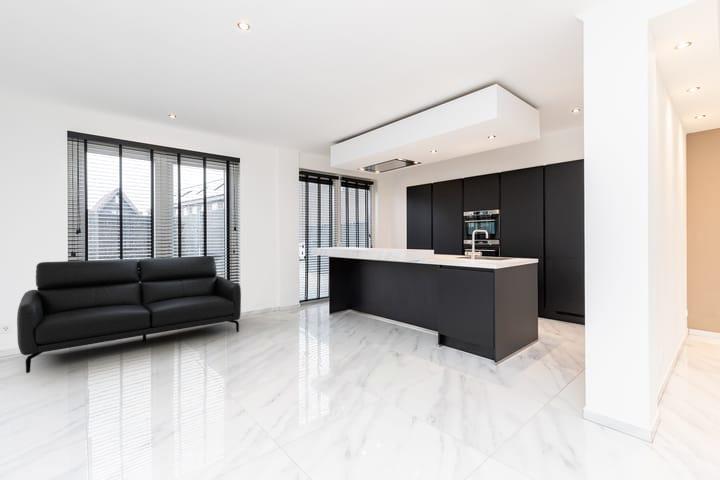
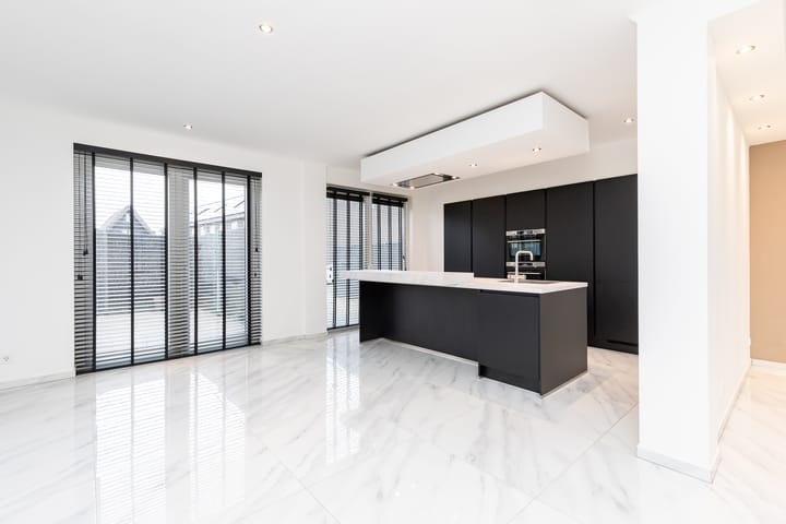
- sofa (144, 300)
